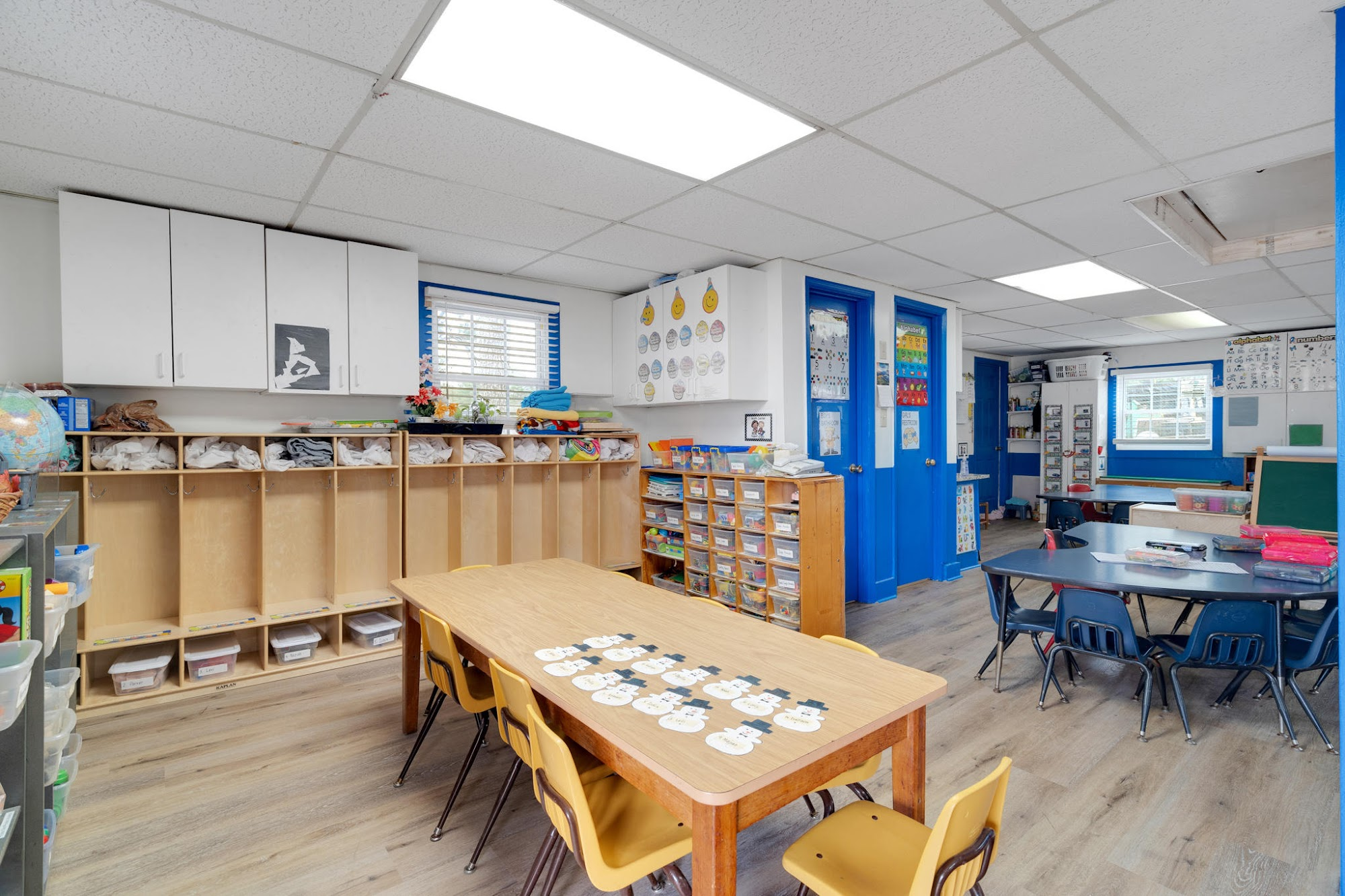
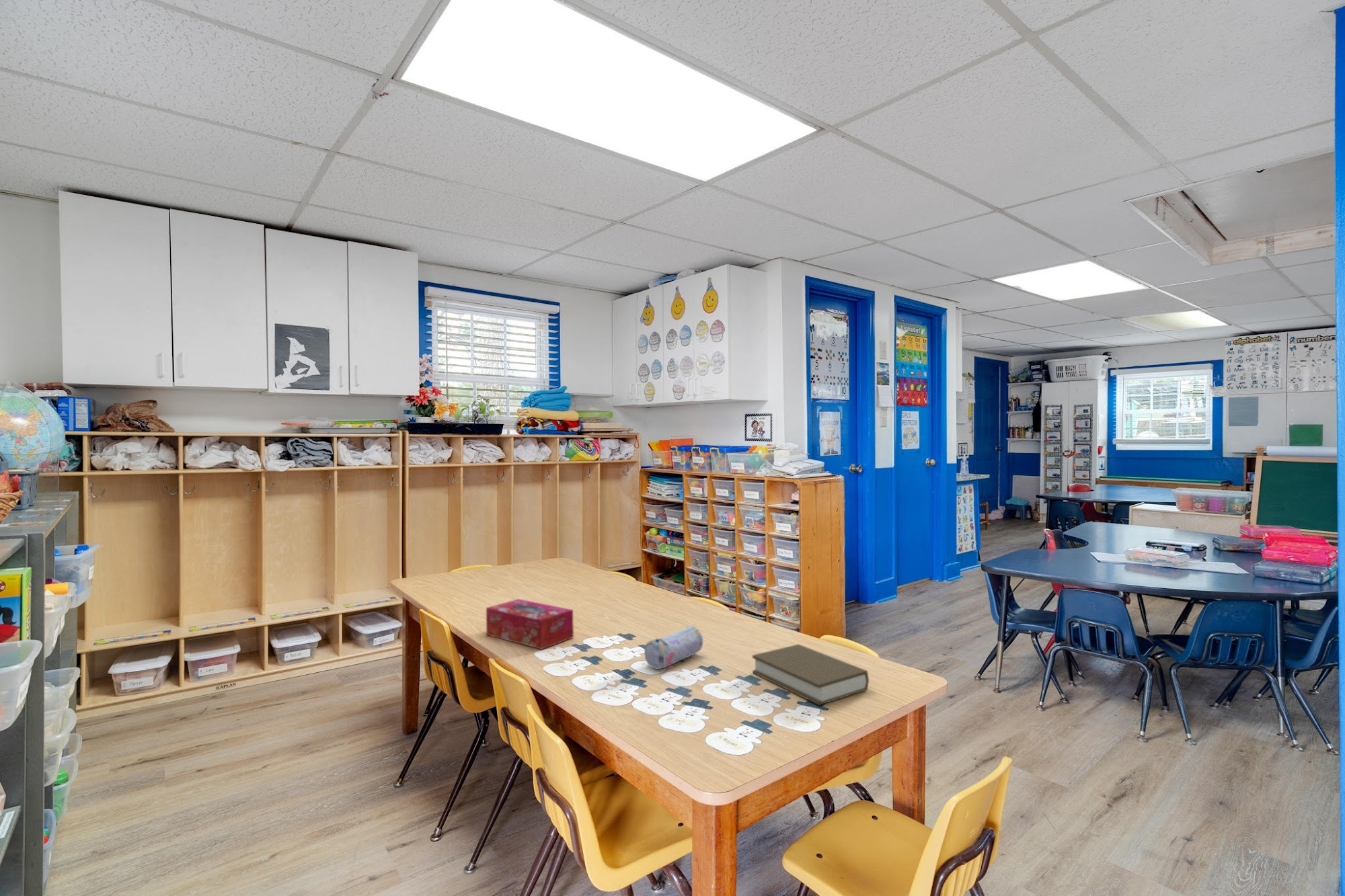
+ tissue box (529, 622)
+ pencil case (674, 646)
+ book (808, 671)
